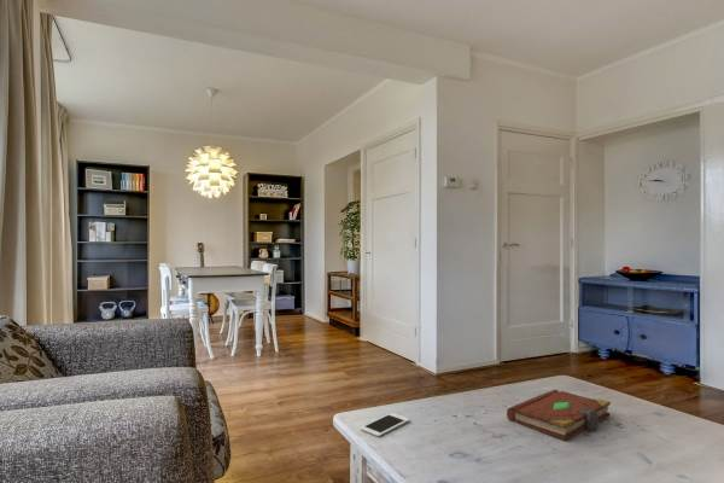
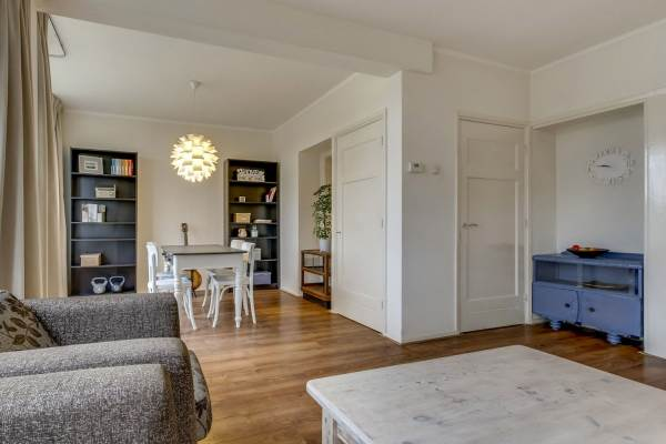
- book (559, 409)
- cell phone (385, 424)
